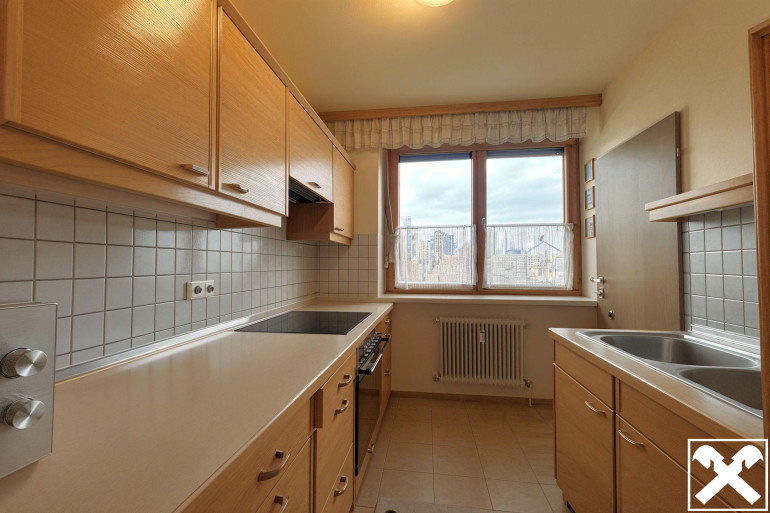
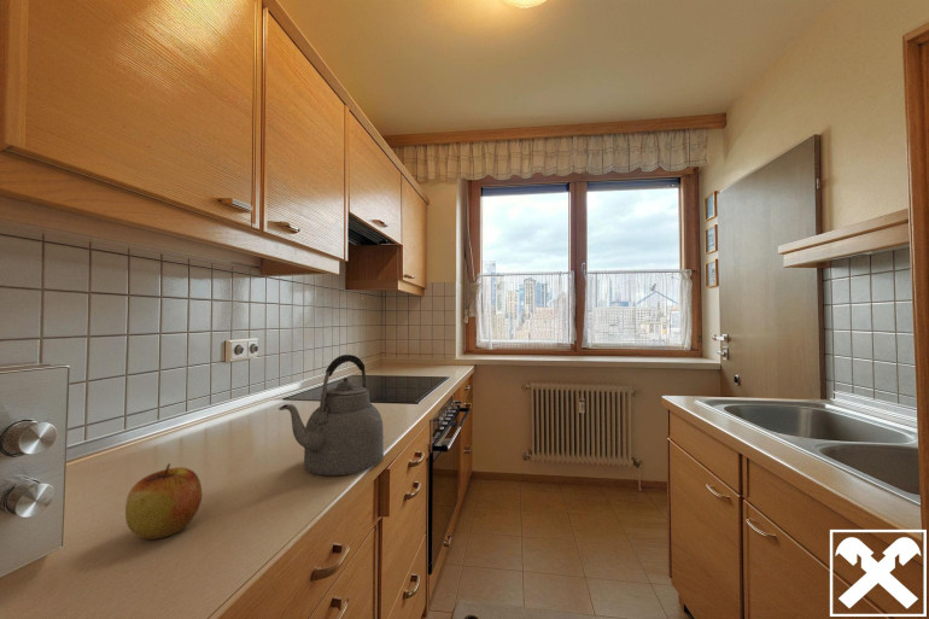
+ apple (165, 496)
+ kettle (331, 411)
